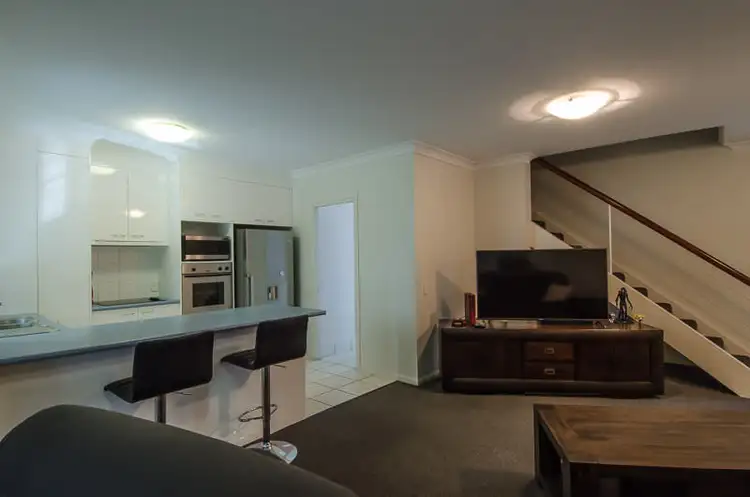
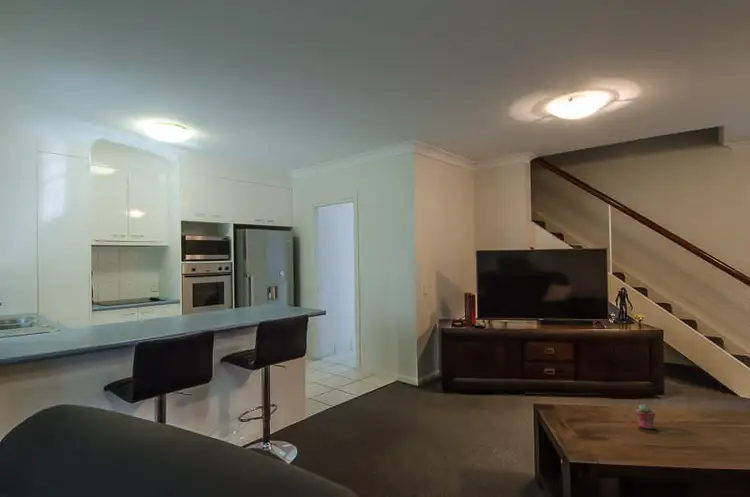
+ potted succulent (645, 415)
